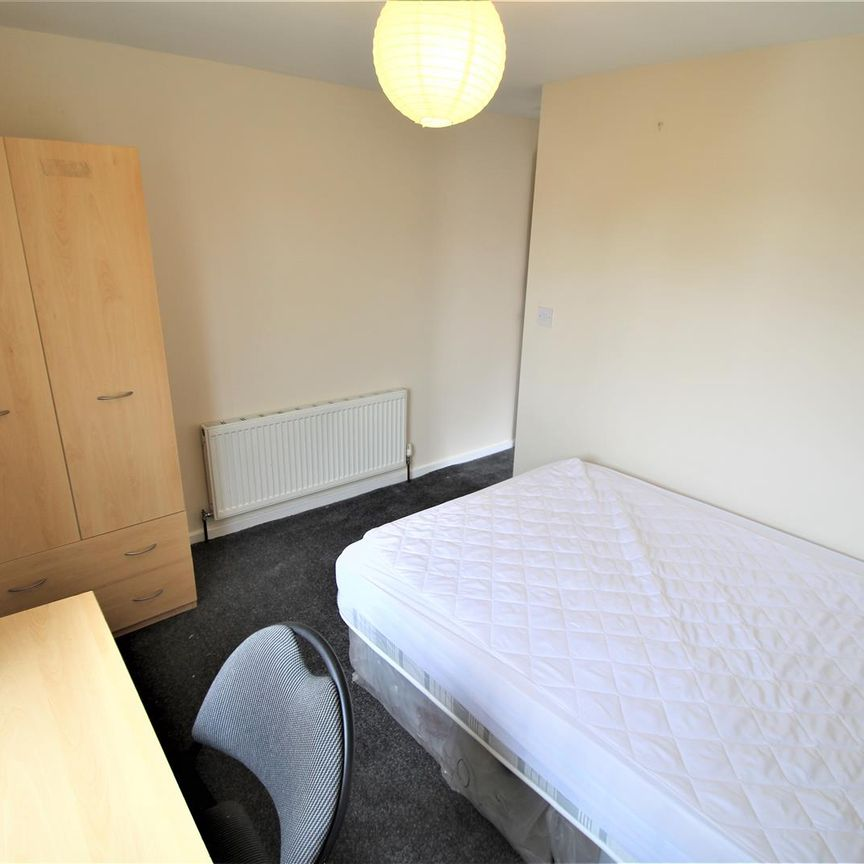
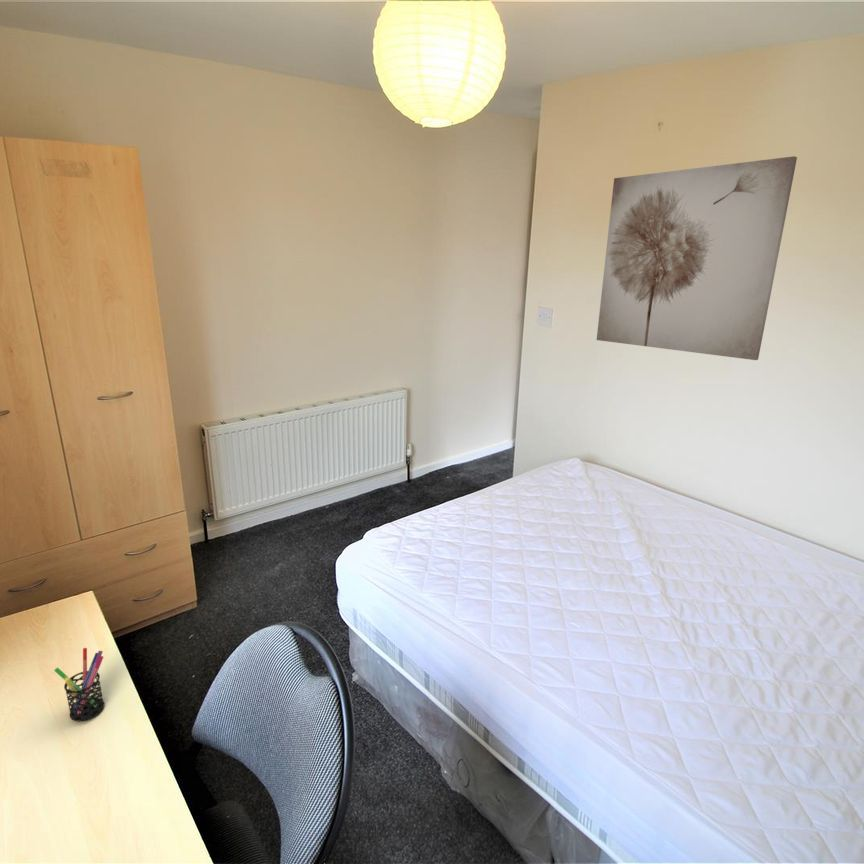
+ pen holder (80, 684)
+ wall art (681, 262)
